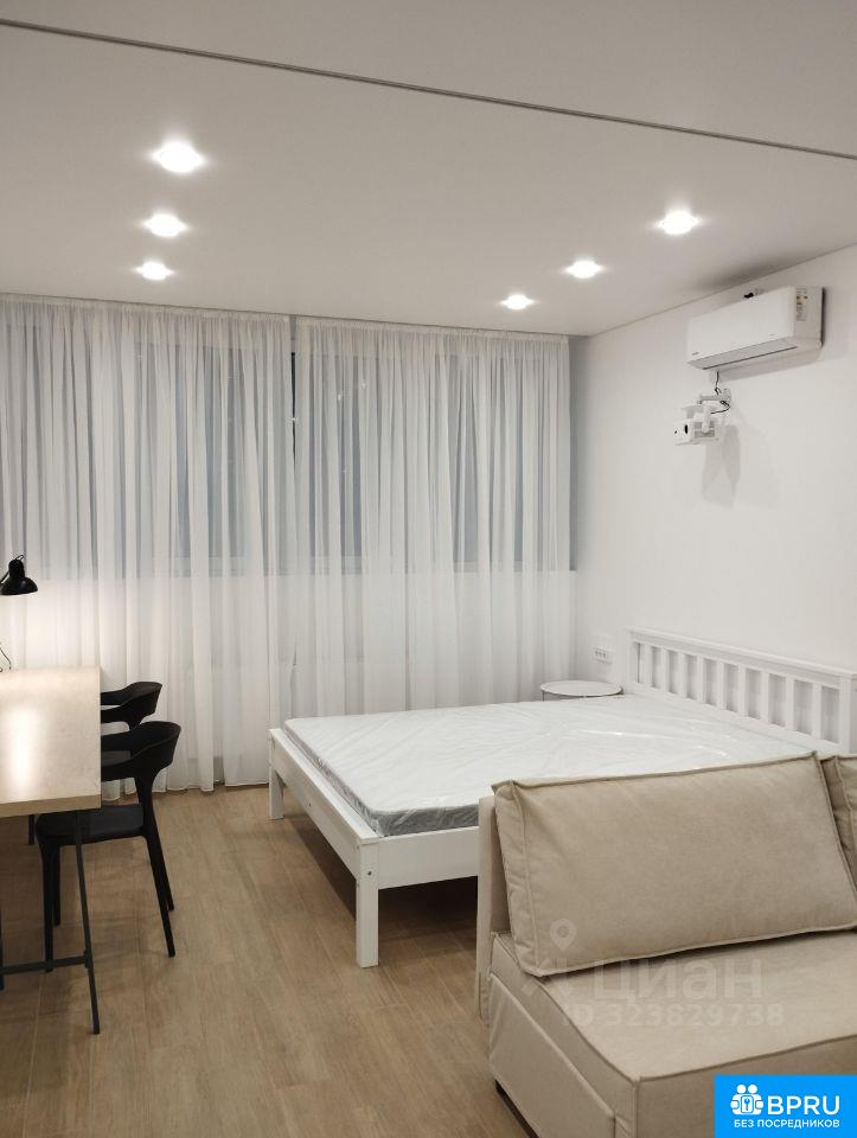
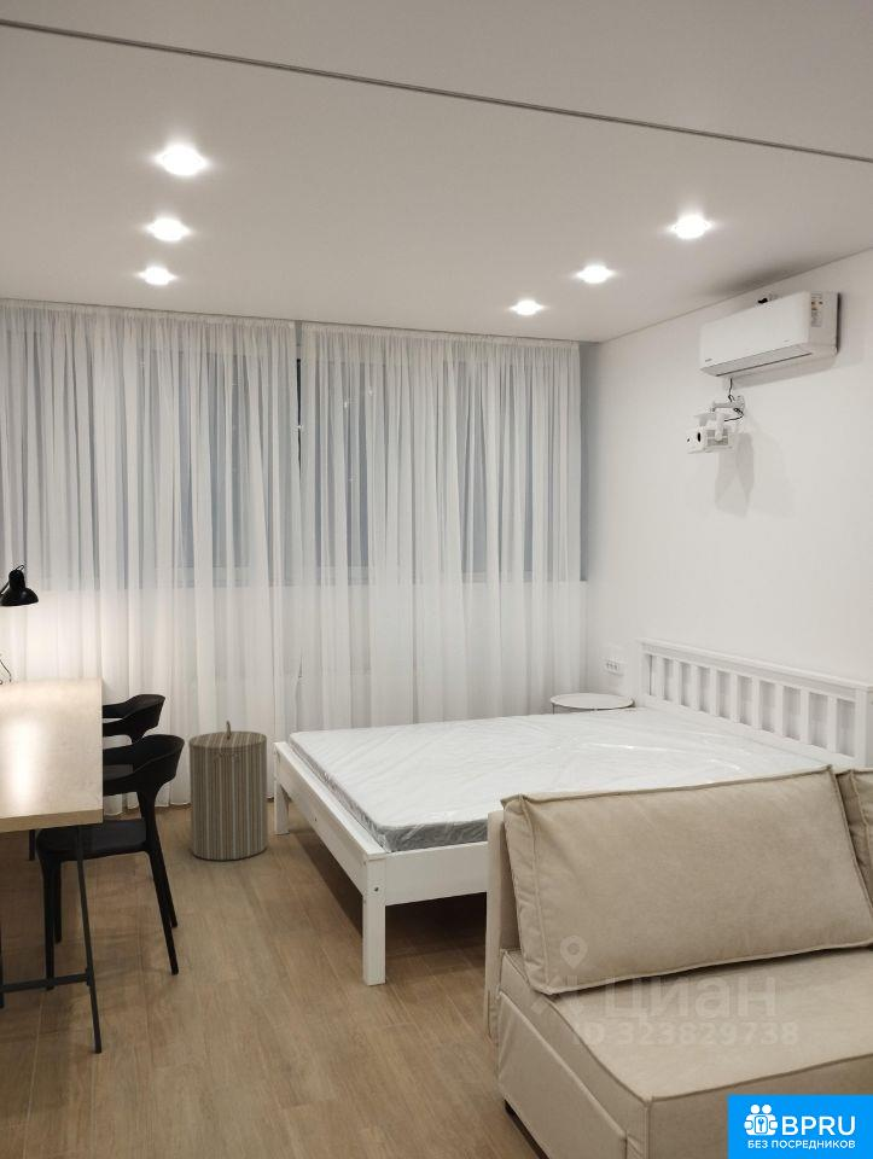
+ laundry hamper (228, 784)
